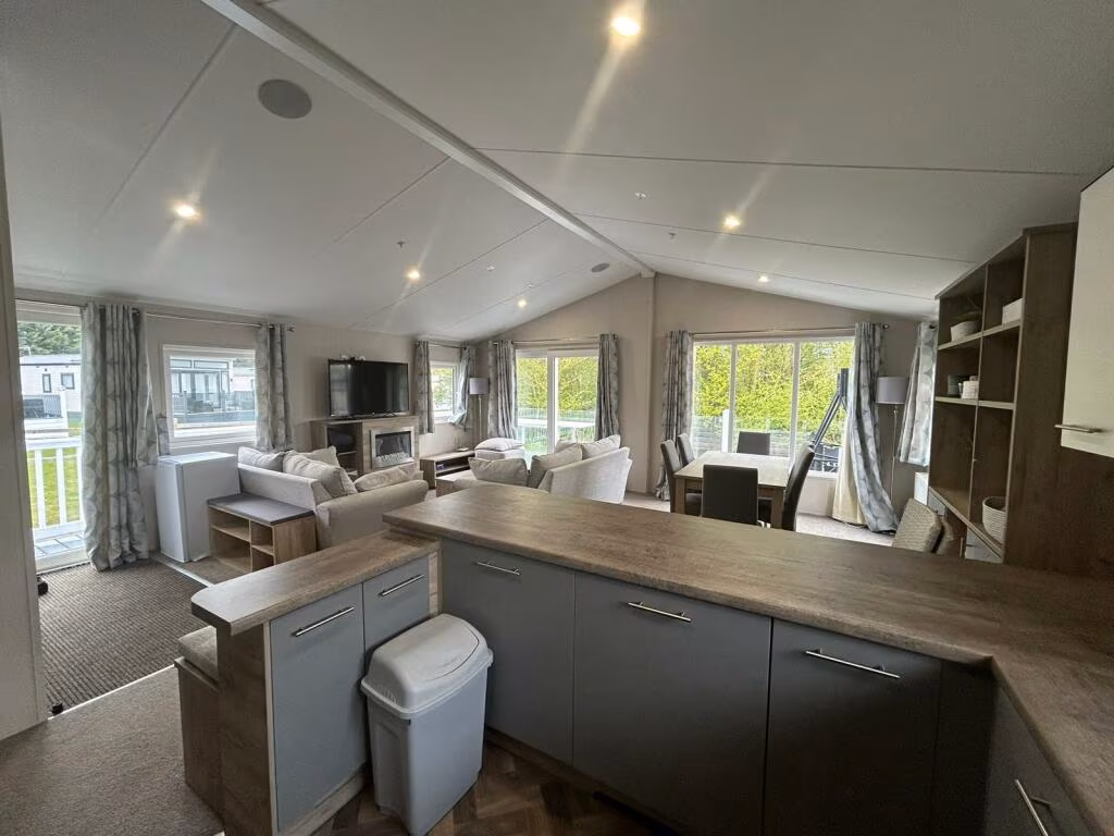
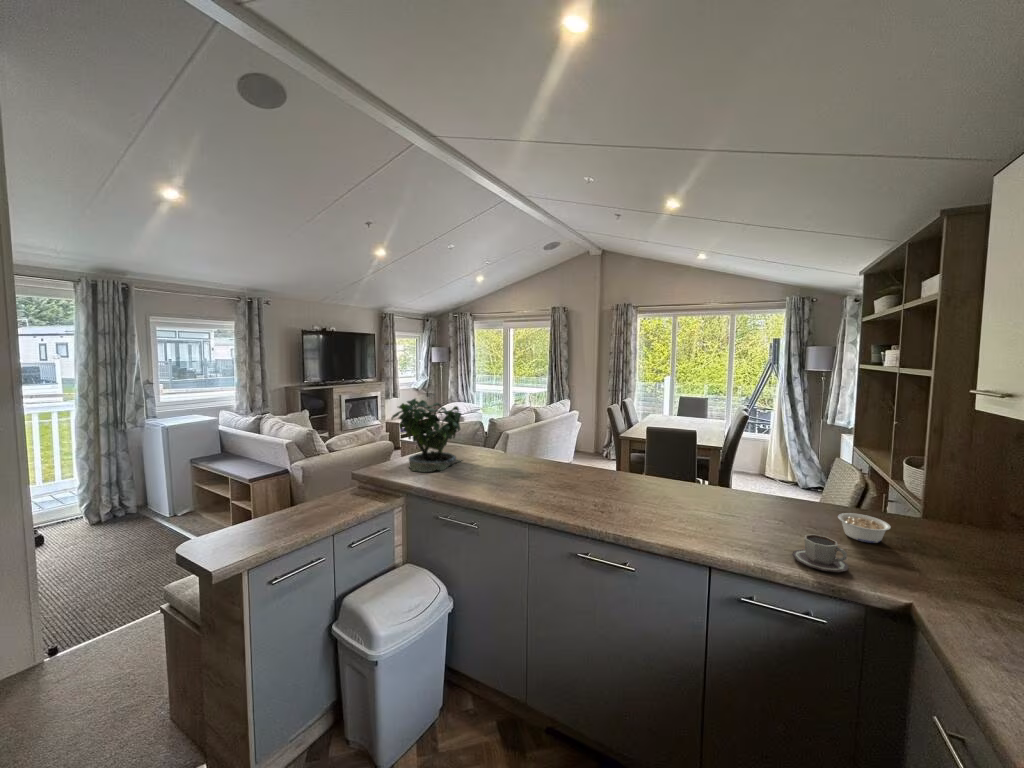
+ cup (820, 551)
+ legume (863, 527)
+ potted plant (428, 429)
